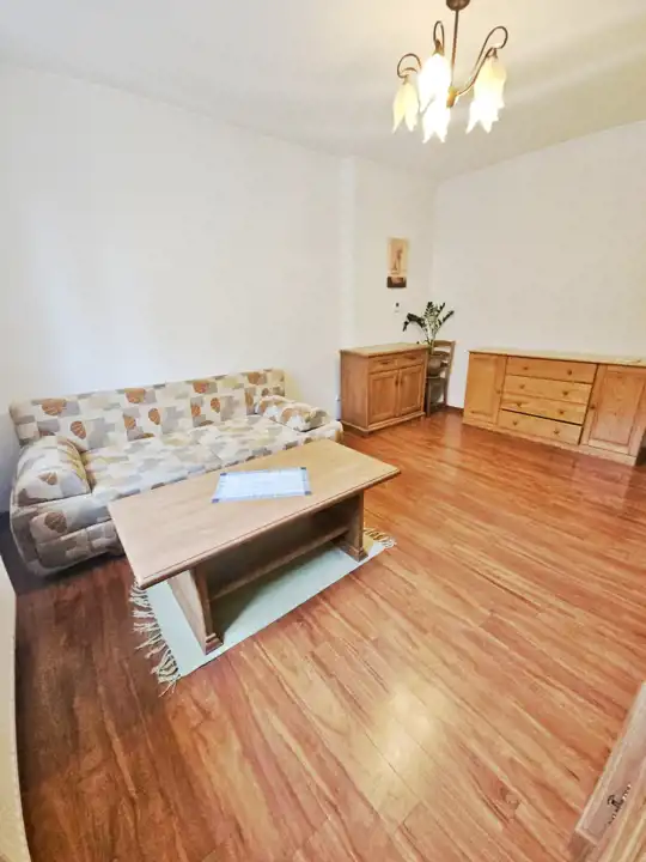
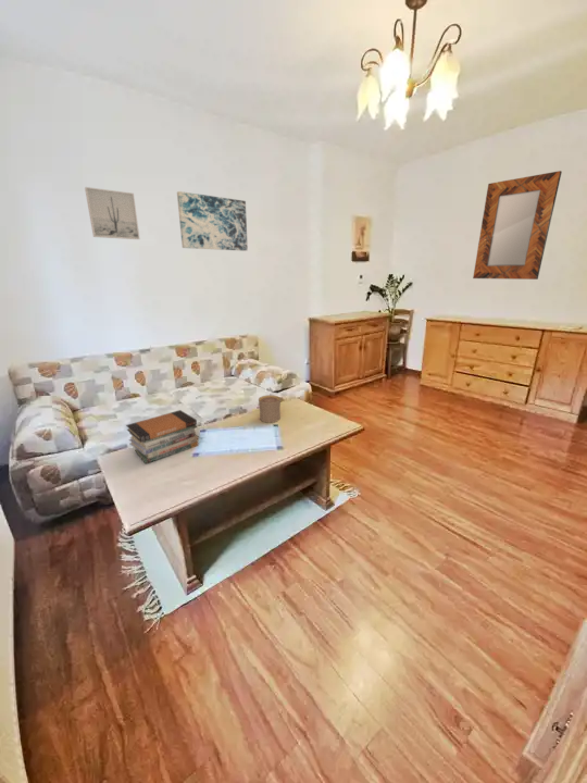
+ cup (270, 408)
+ home mirror (512, 231)
+ wall art (113, 214)
+ wall art (214, 223)
+ book stack (163, 435)
